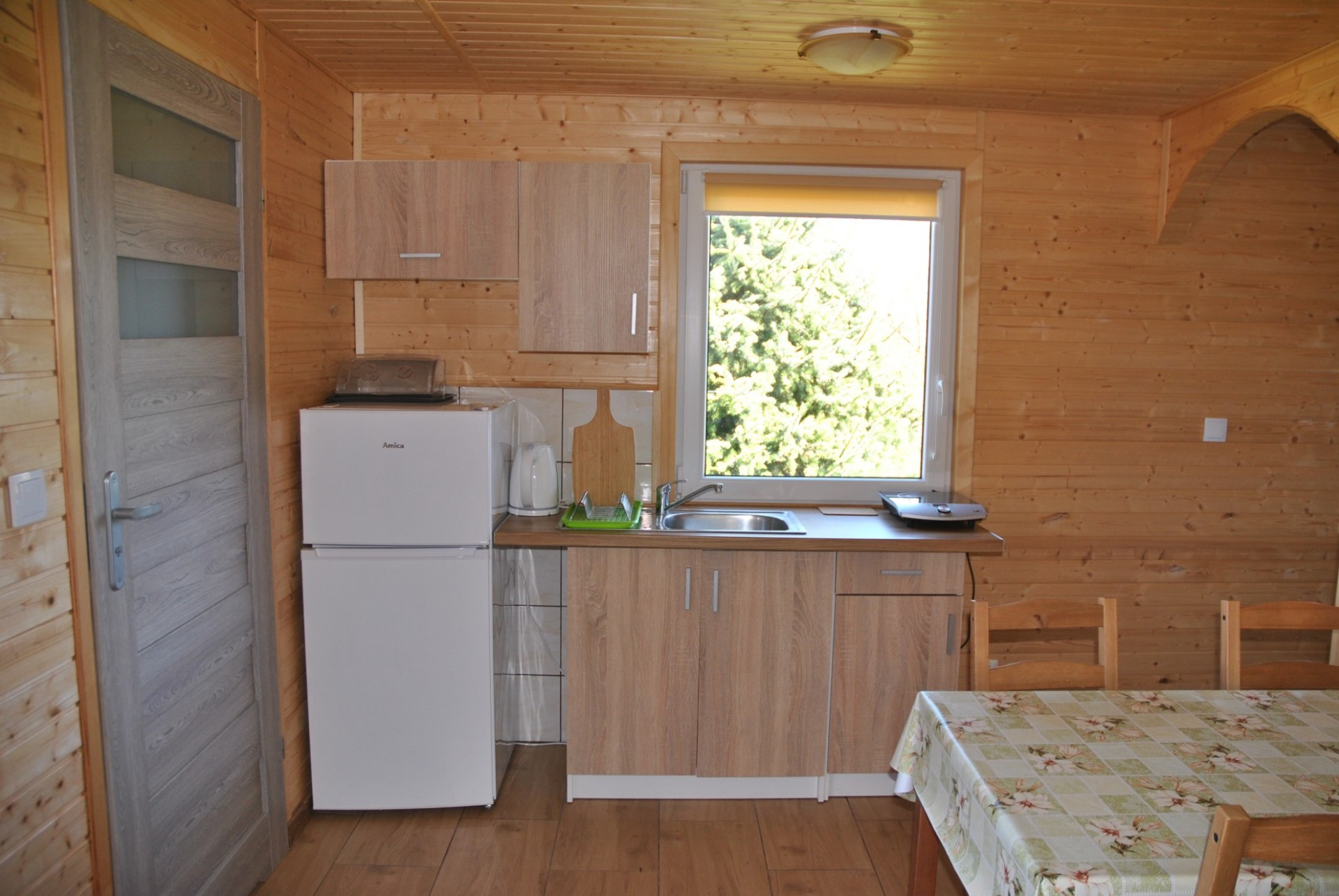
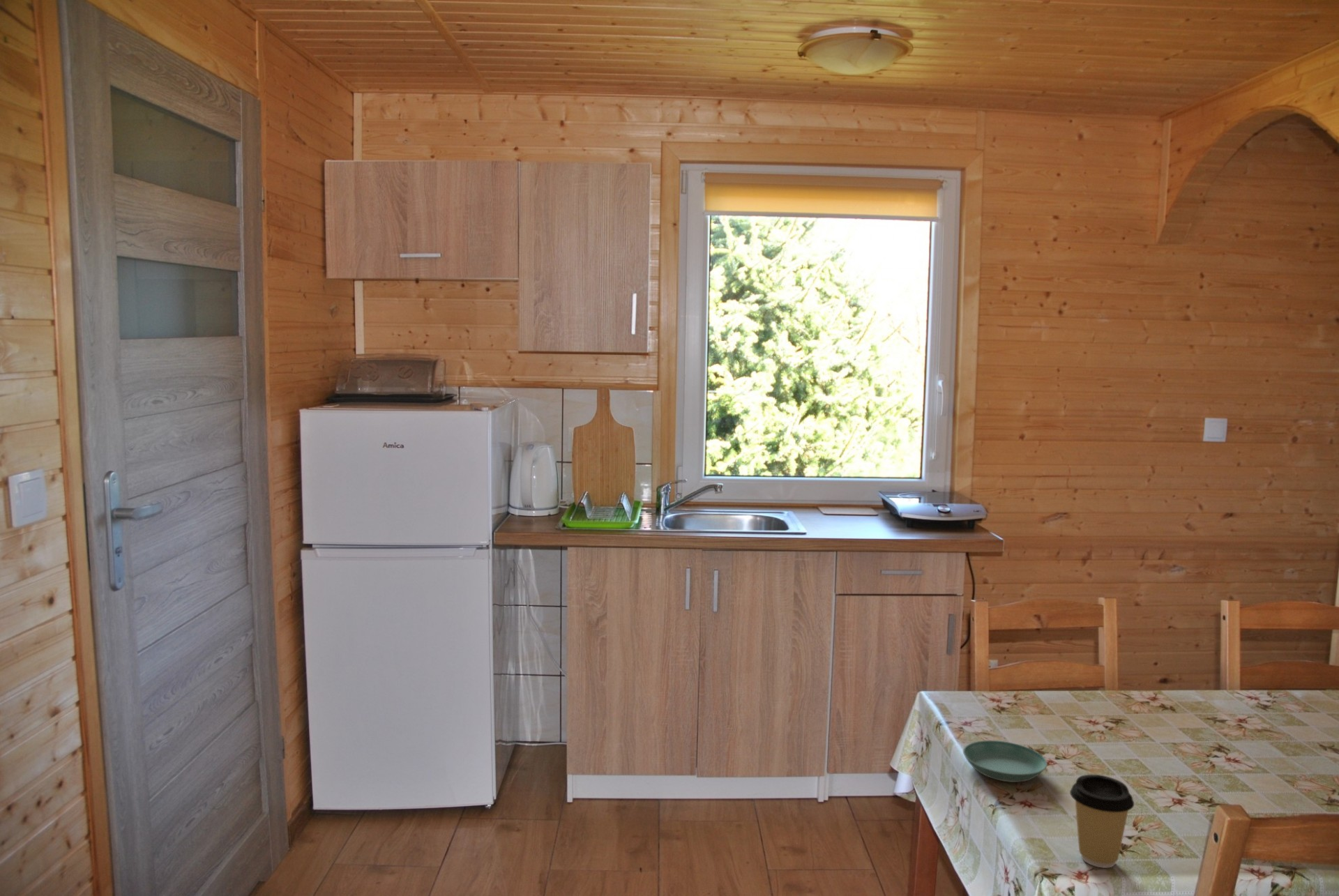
+ coffee cup (1100, 822)
+ saucer (1004, 763)
